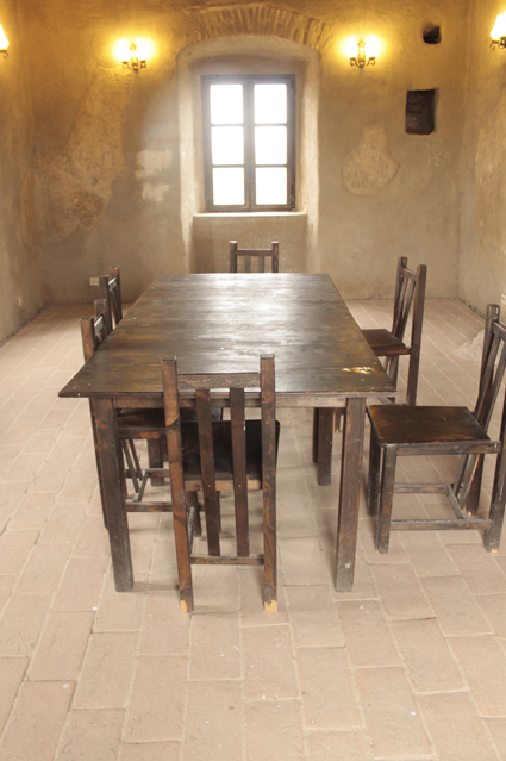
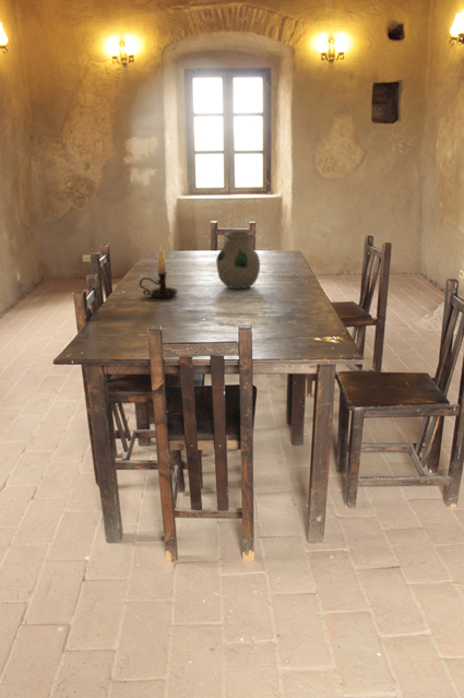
+ candle holder (157, 268)
+ vase (238, 260)
